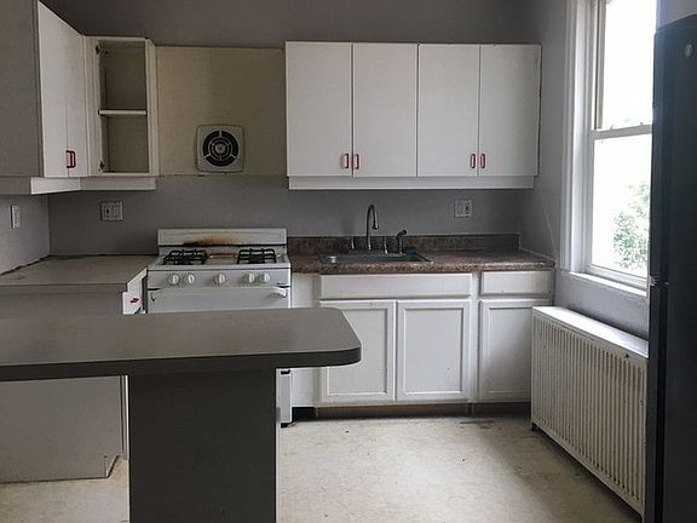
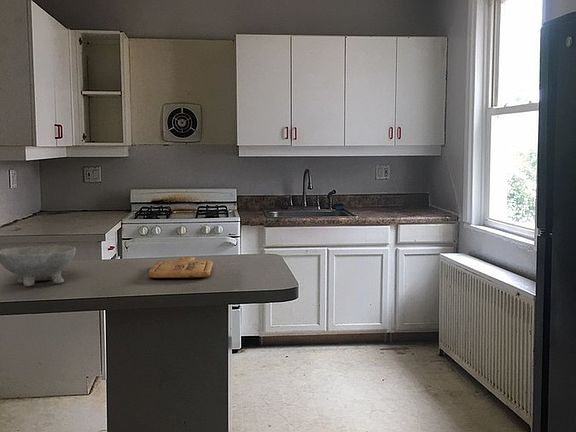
+ bowl (36, 265)
+ cutting board (183, 266)
